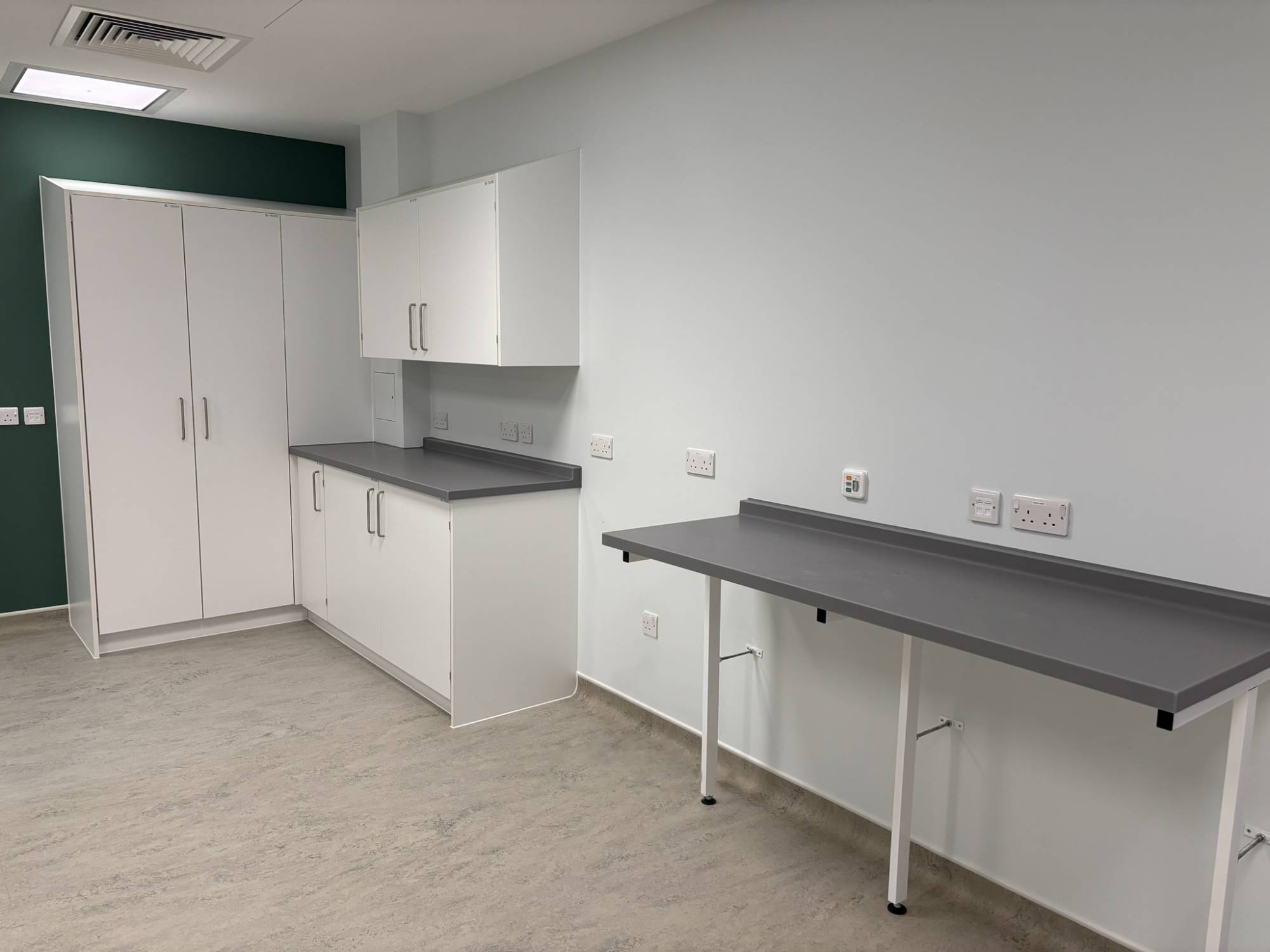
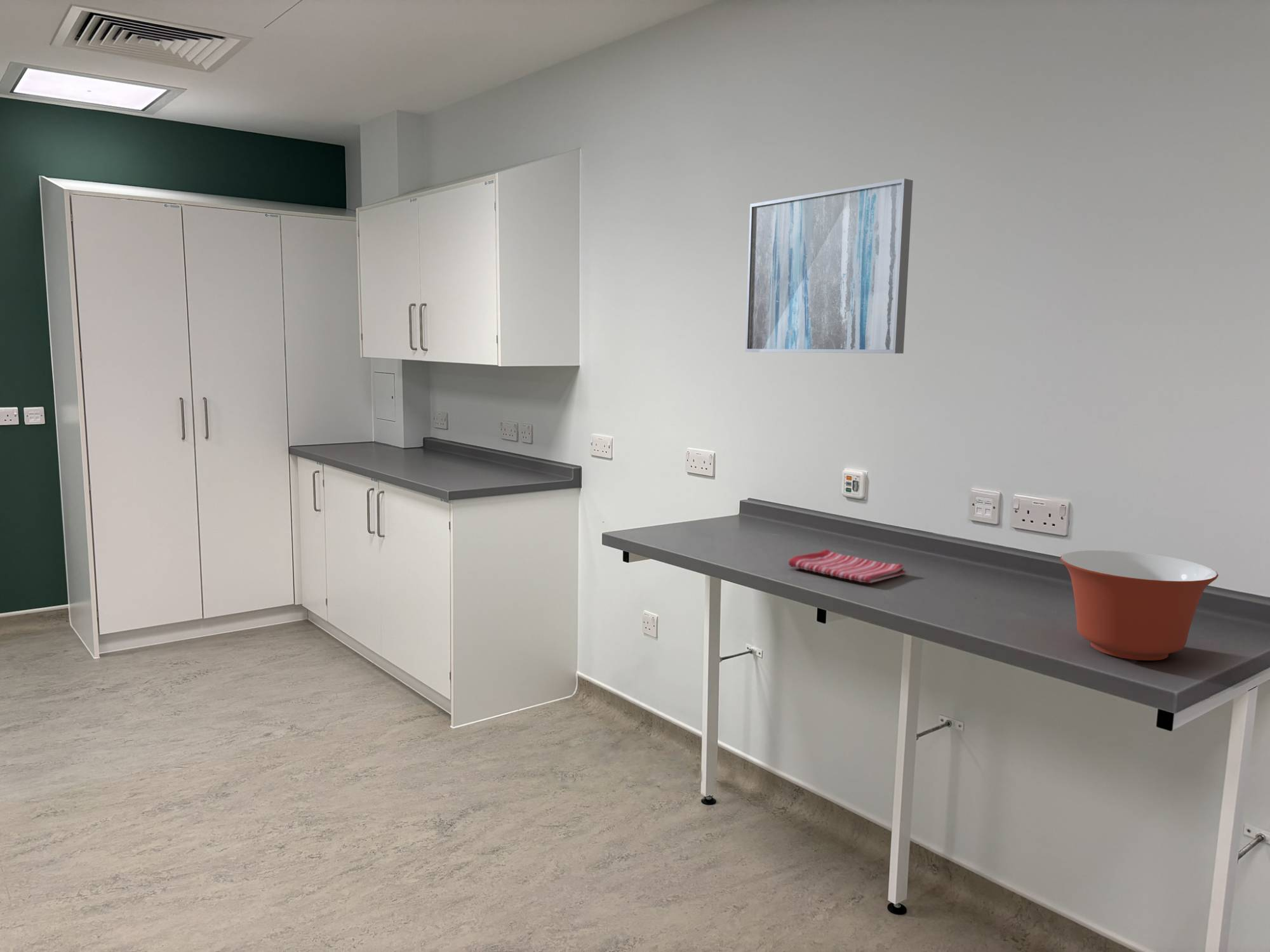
+ mixing bowl (1132, 607)
+ dish towel (845, 565)
+ wall art (821, 274)
